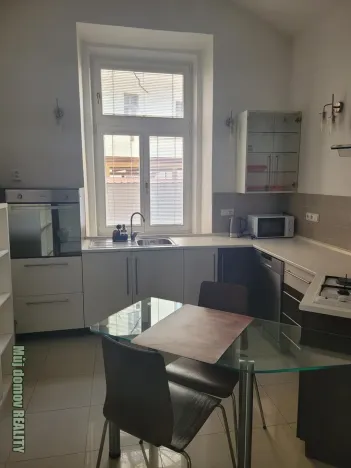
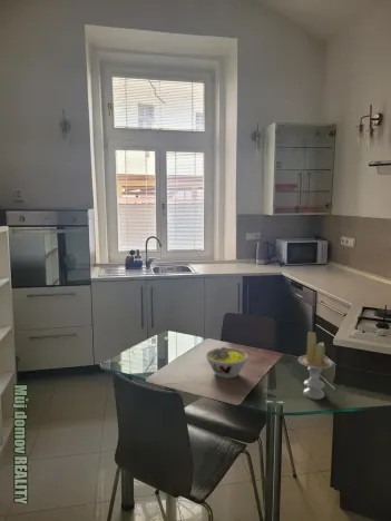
+ candle (314, 363)
+ bowl (226, 361)
